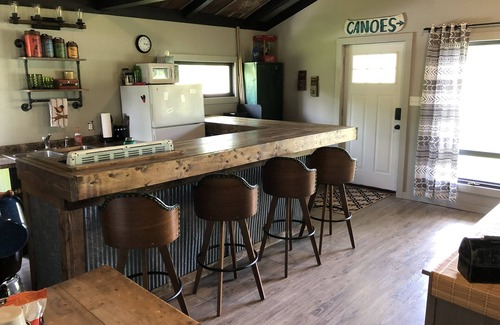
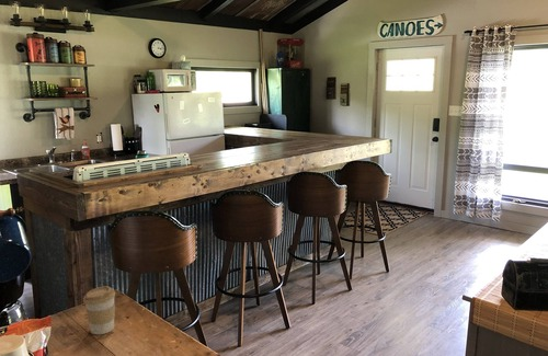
+ coffee cup (100, 309)
